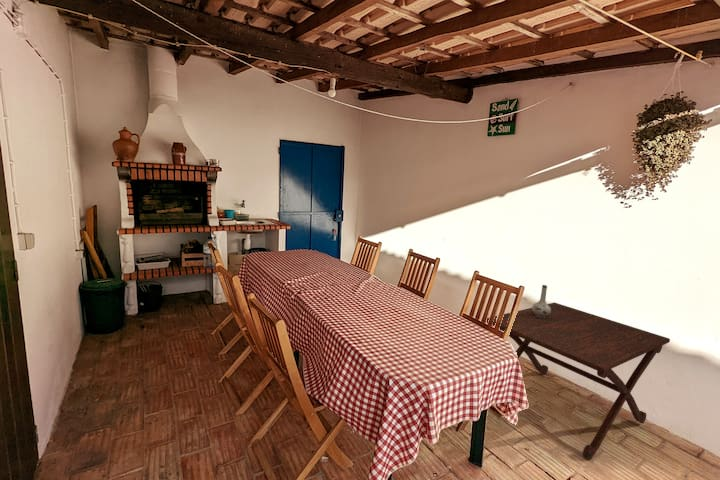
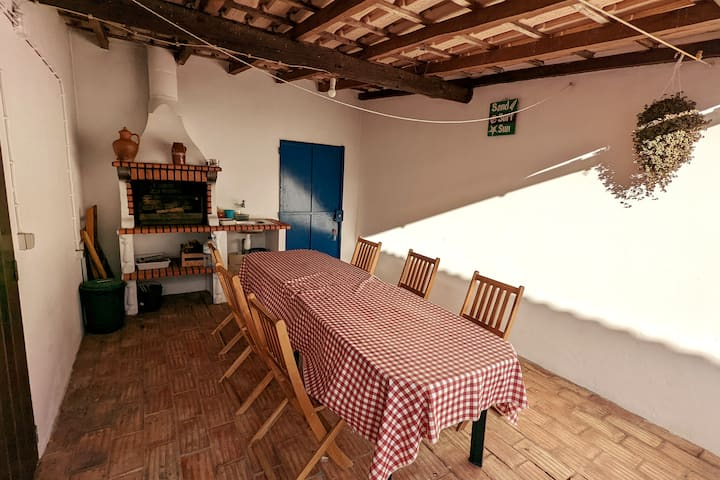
- vase (542, 300)
- side table (567, 368)
